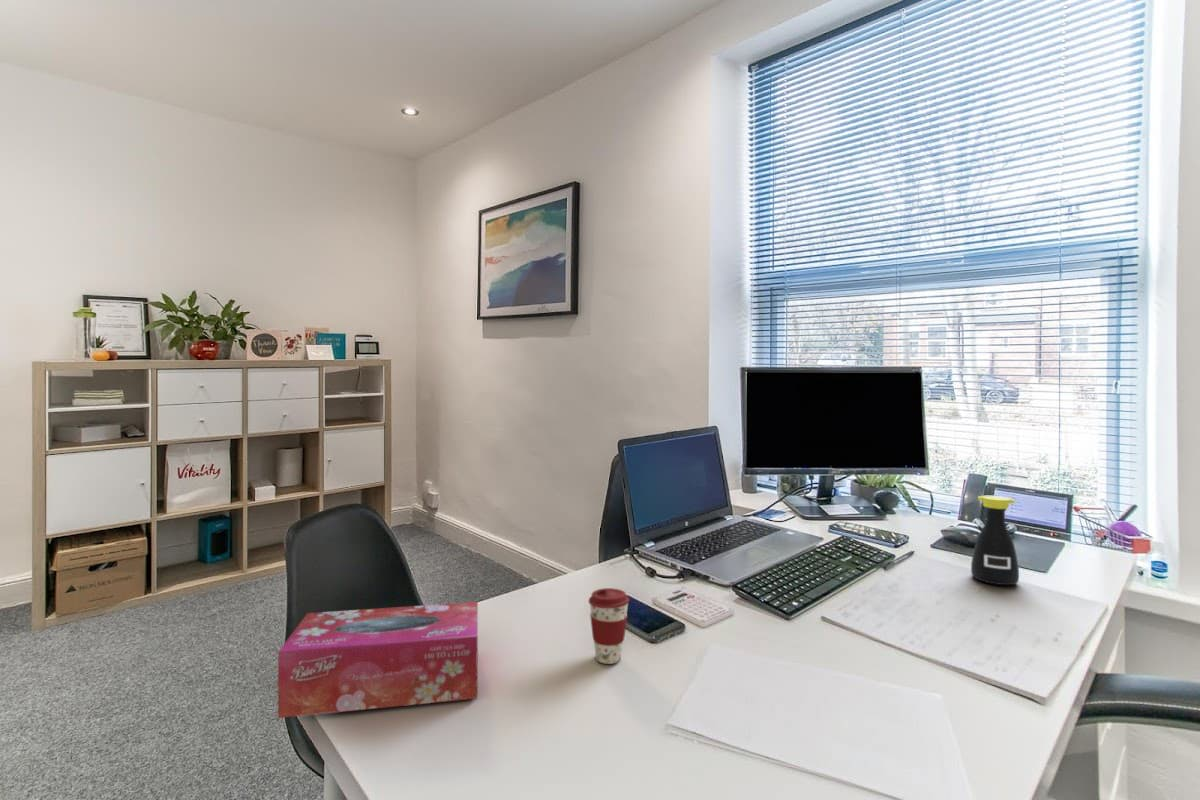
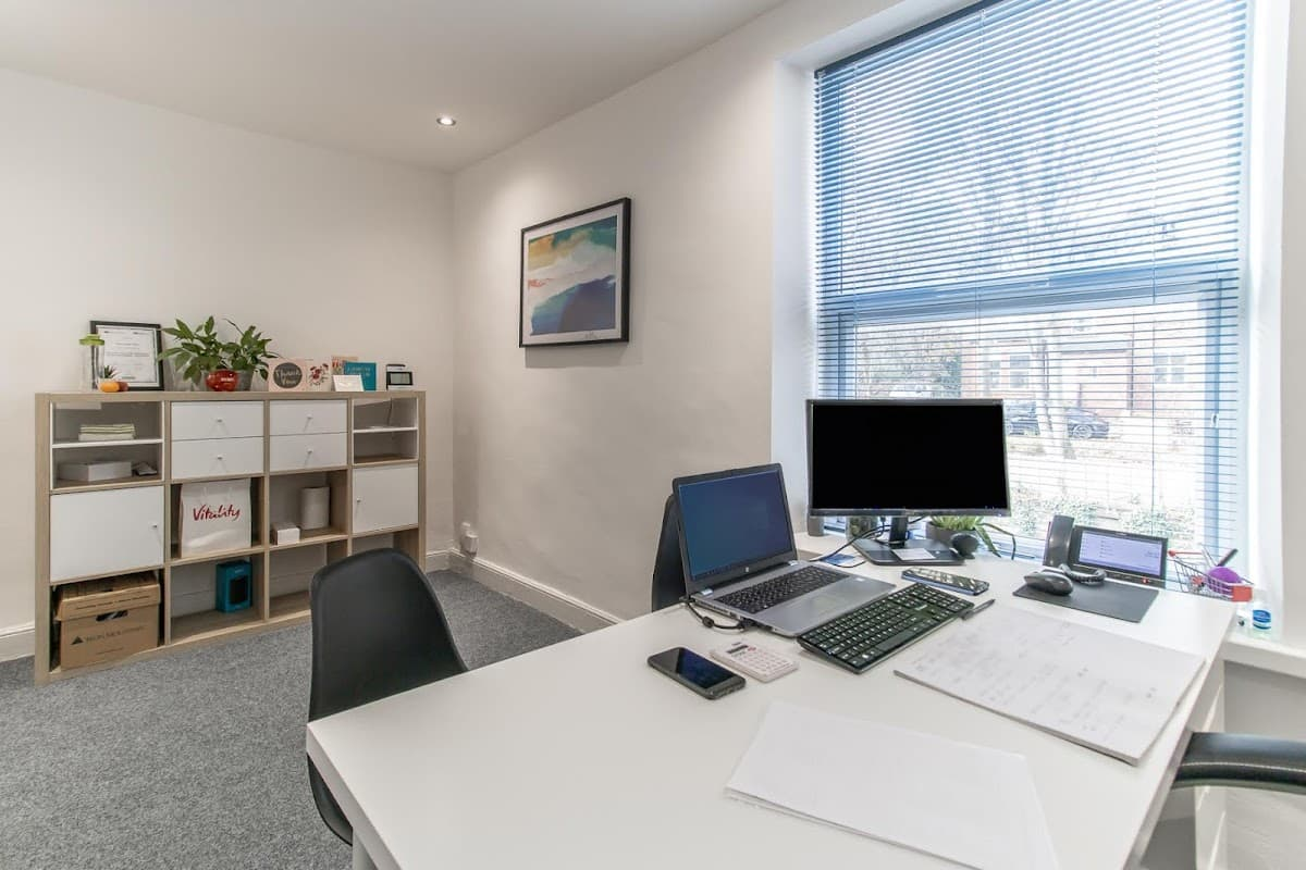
- tissue box (388, 653)
- coffee cup (608, 625)
- bottle (995, 538)
